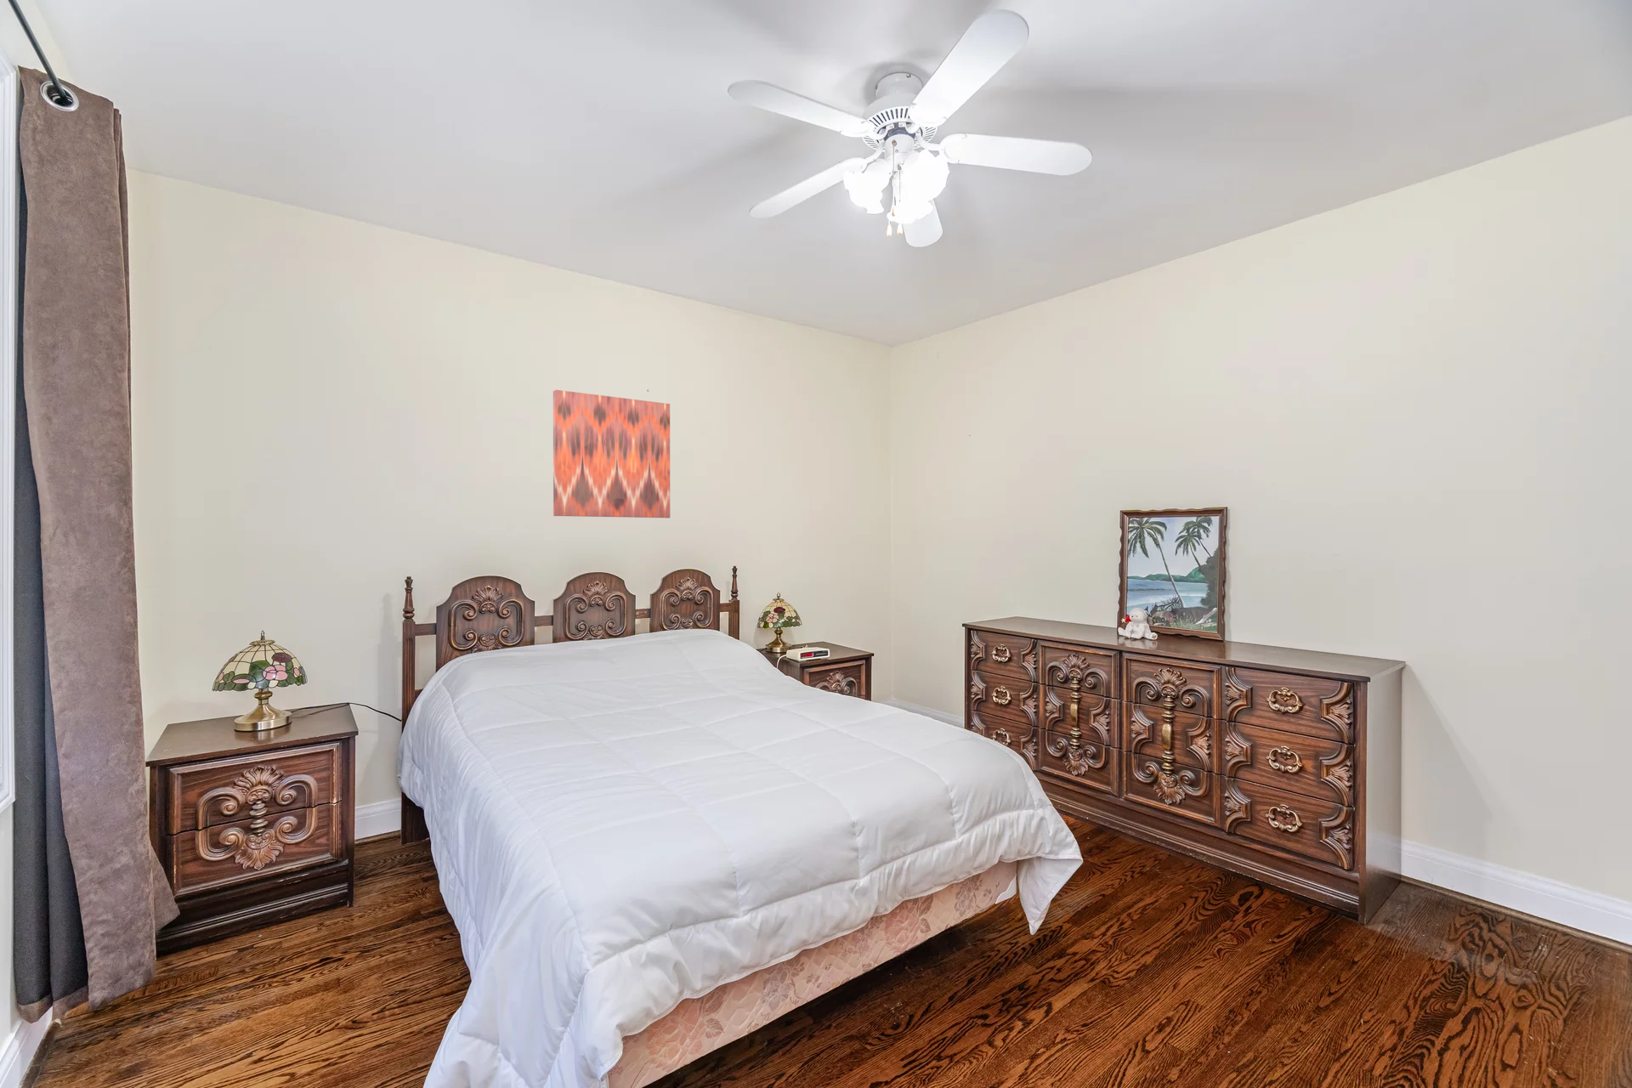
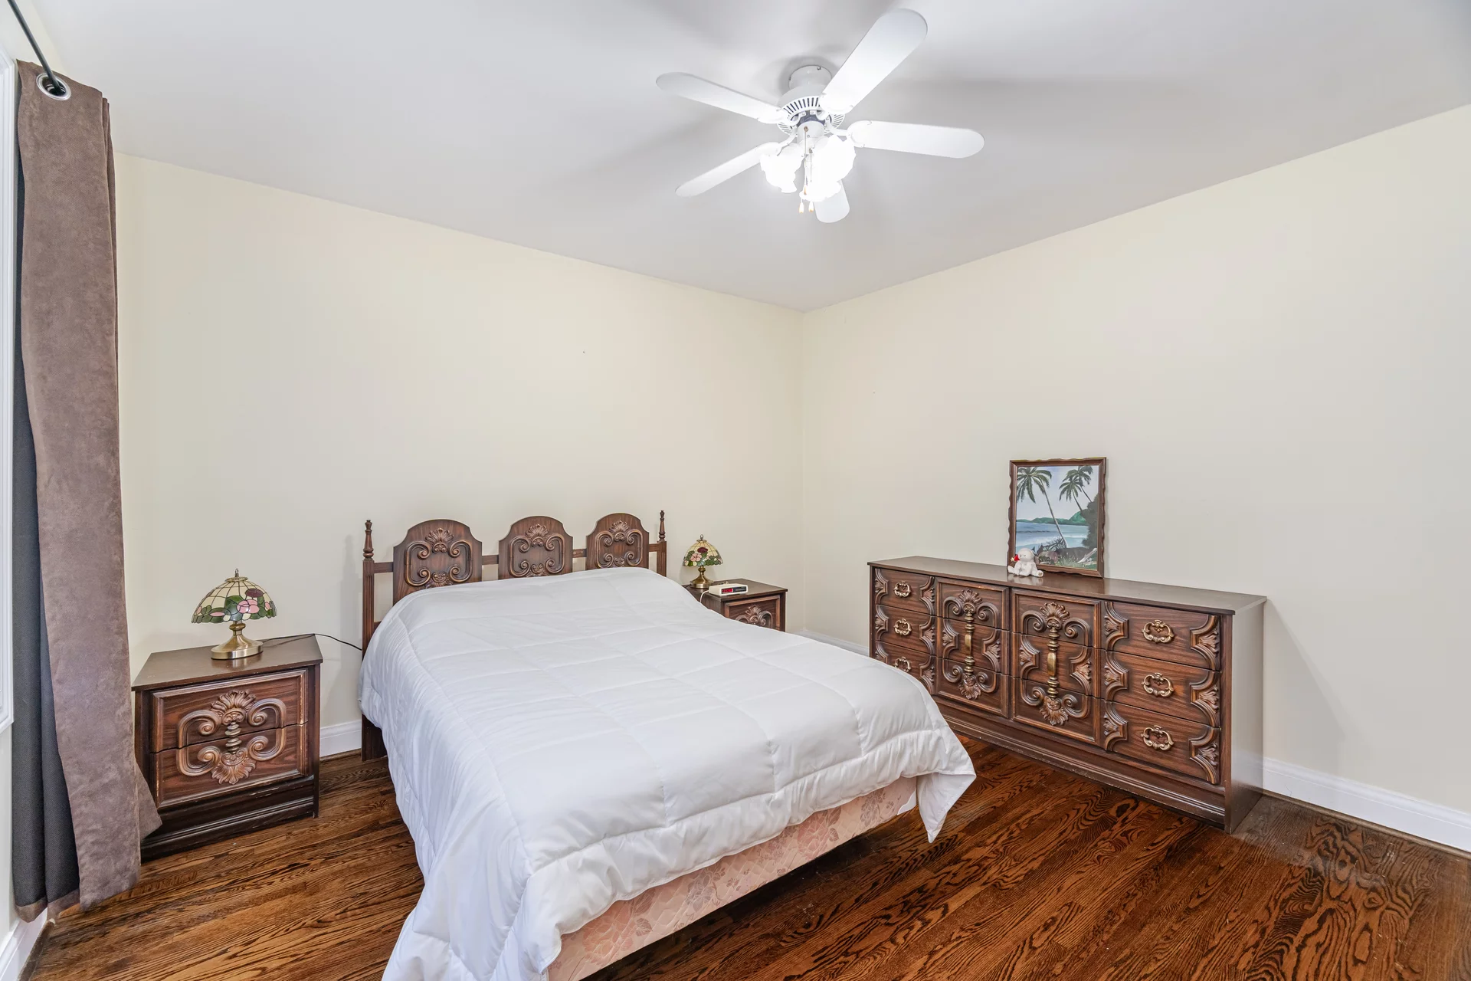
- wall art (613, 458)
